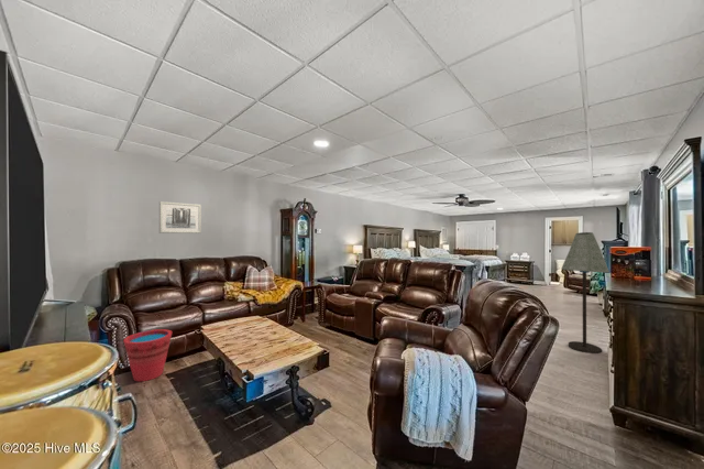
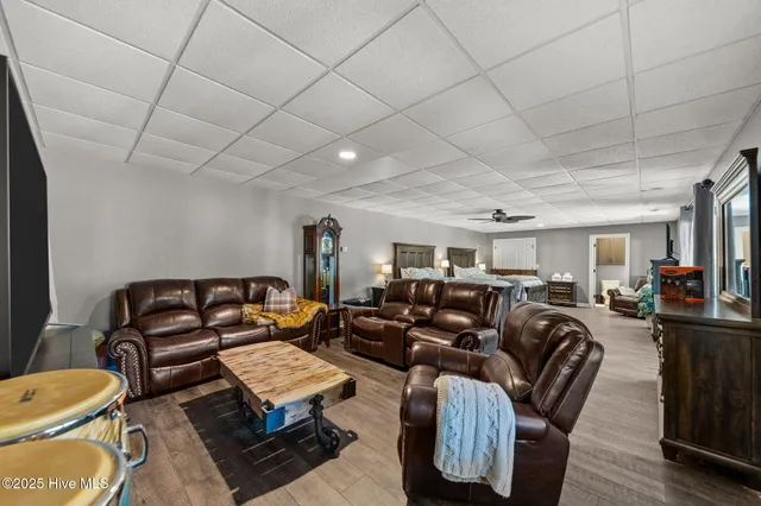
- floor lamp (584, 290)
- bucket (148, 356)
- wall art (180, 218)
